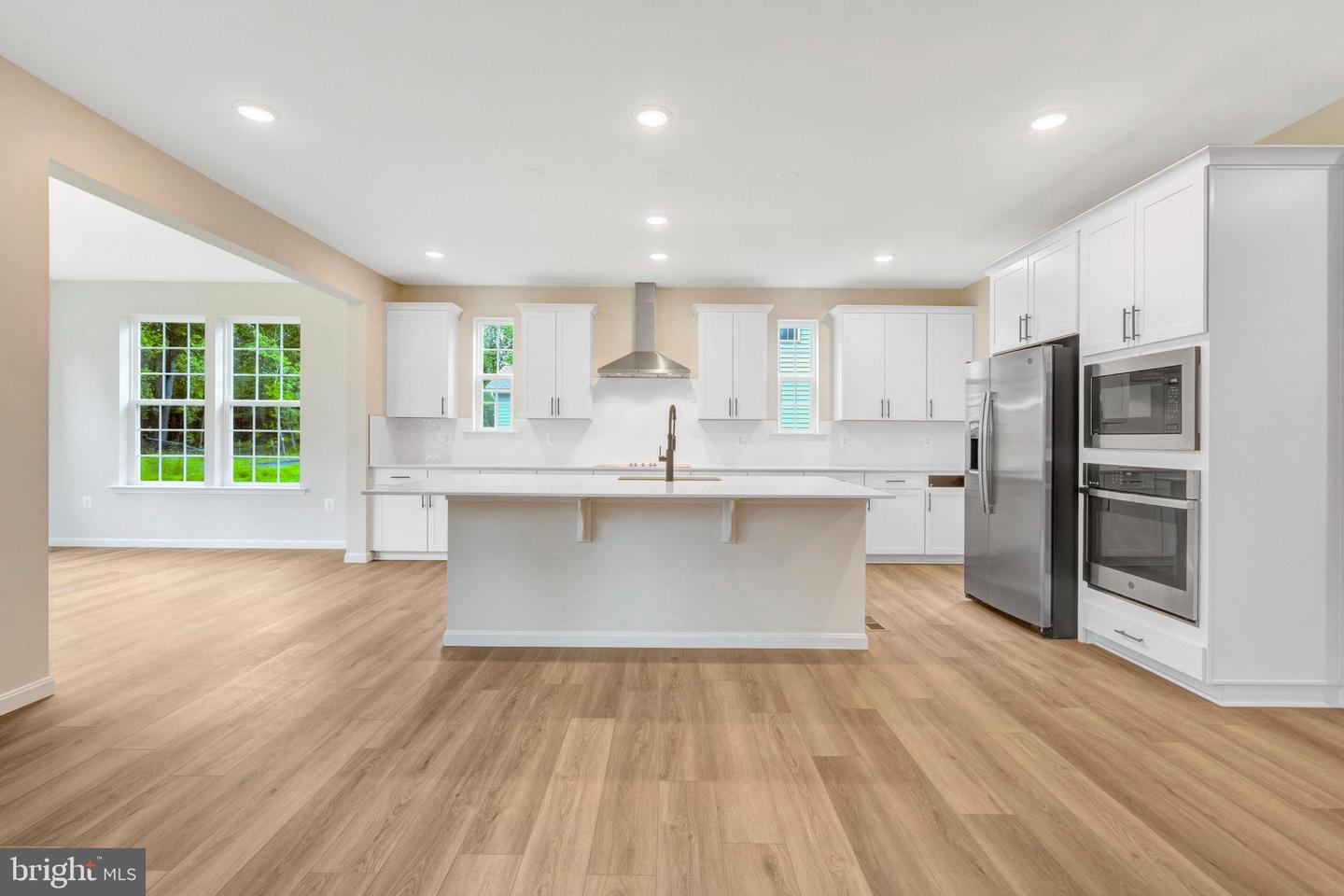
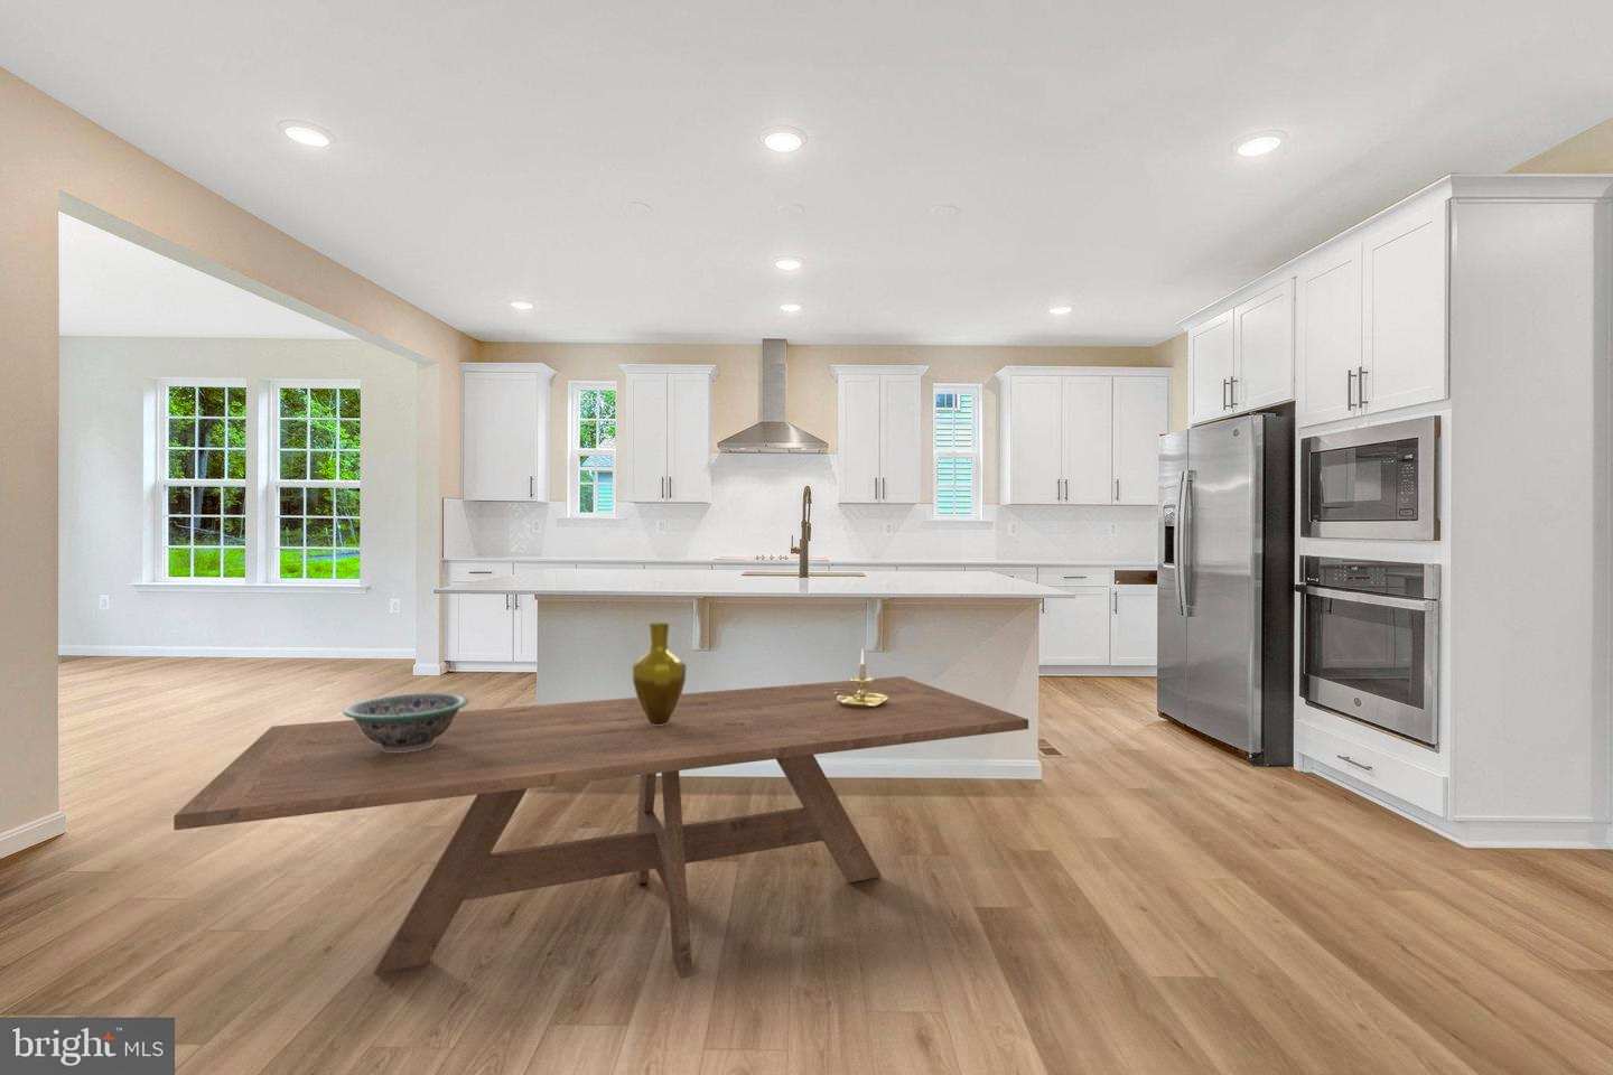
+ dining table (658, 819)
+ vase (659, 672)
+ candle holder (858, 677)
+ decorative bowl (408, 723)
